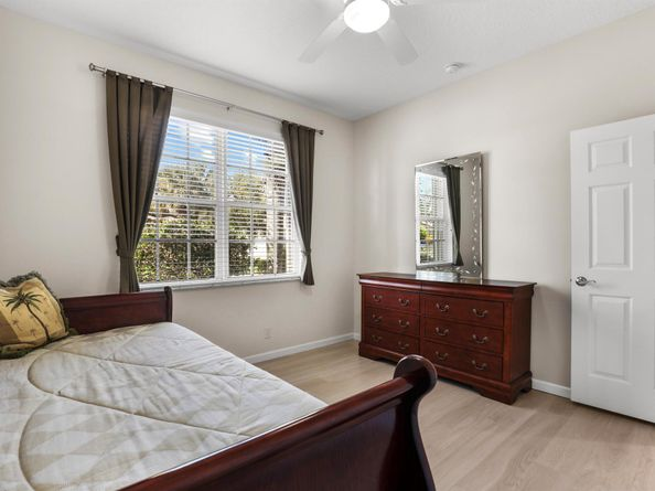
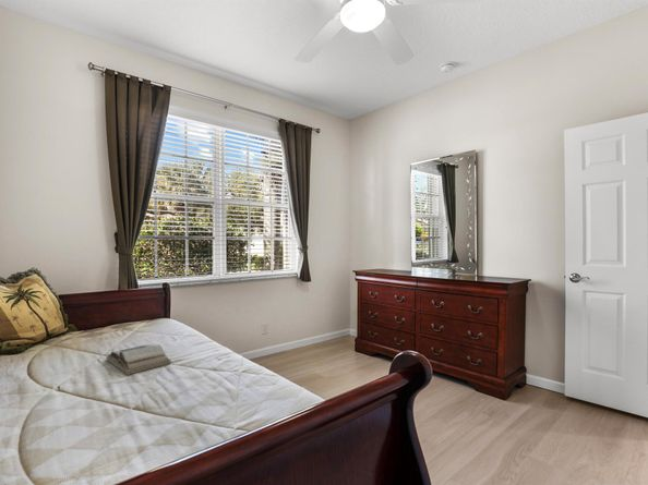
+ book (137, 353)
